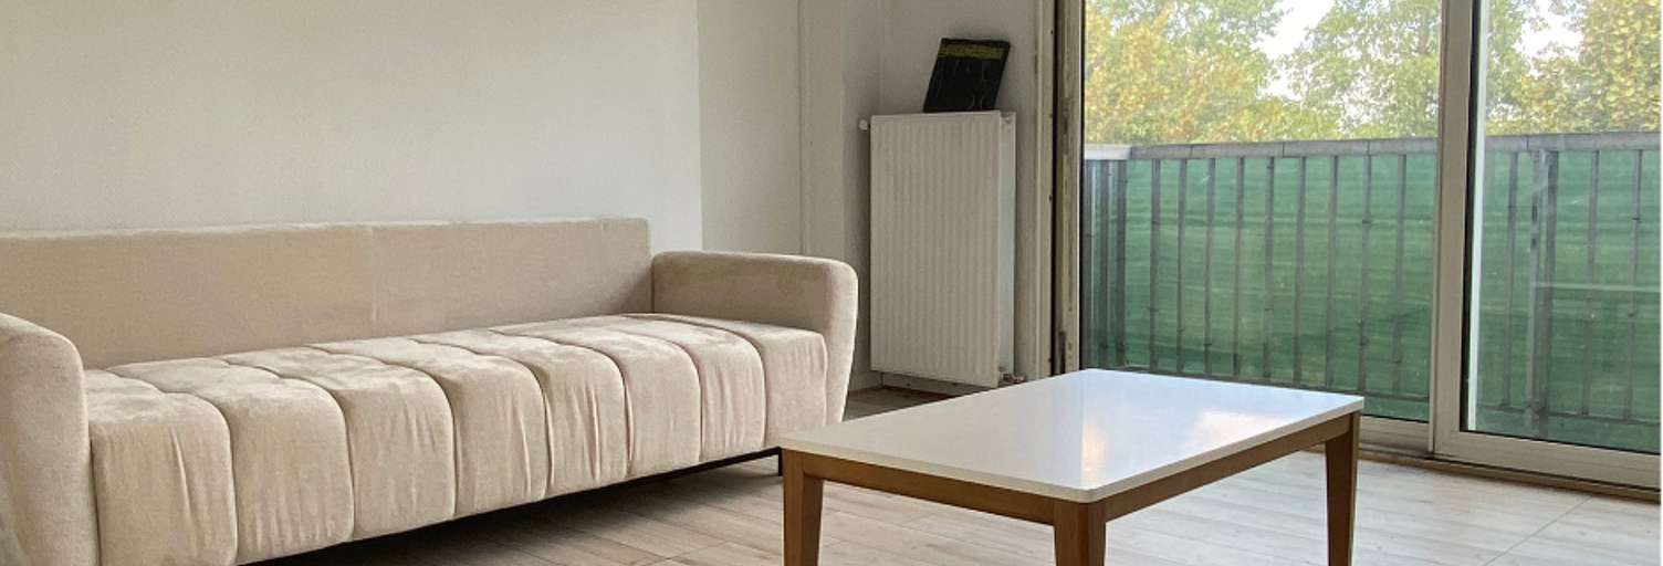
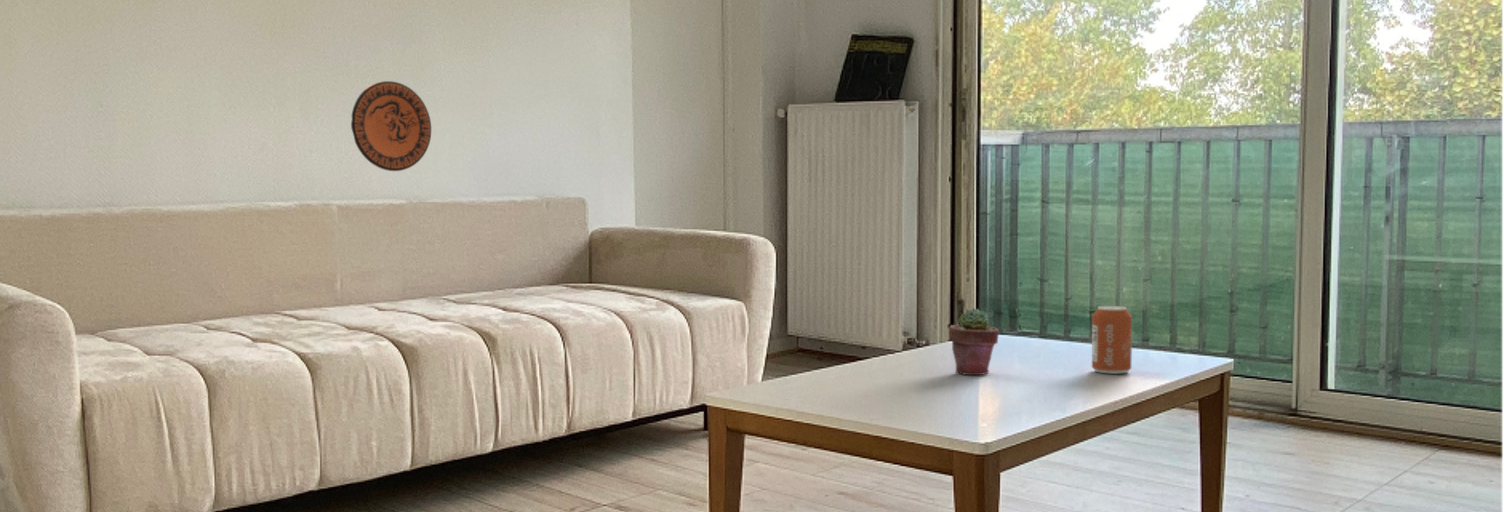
+ potted succulent (973, 340)
+ can (1111, 339)
+ decorative plate (391, 126)
